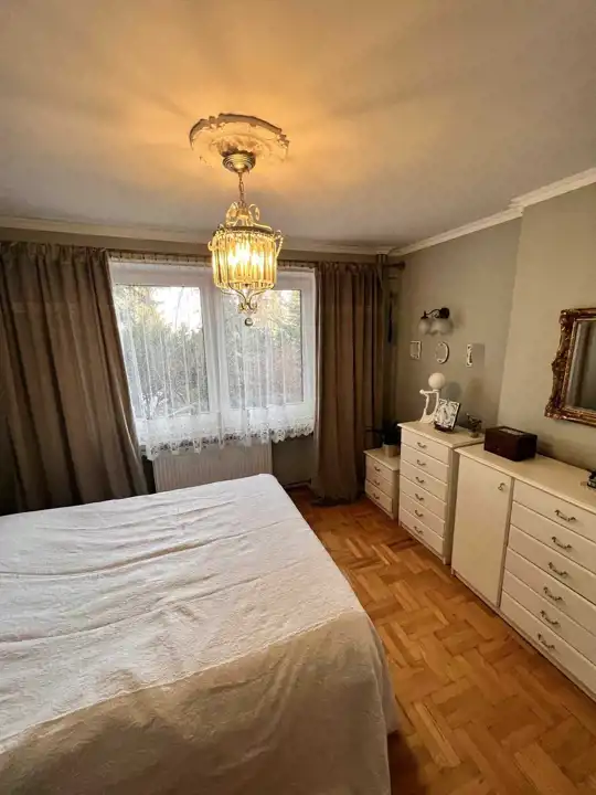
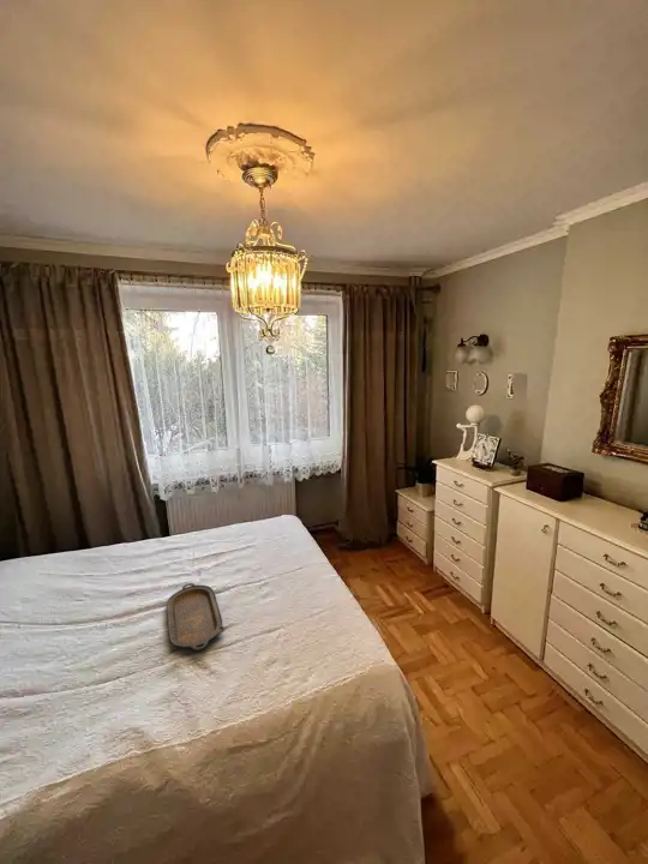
+ serving tray (193, 614)
